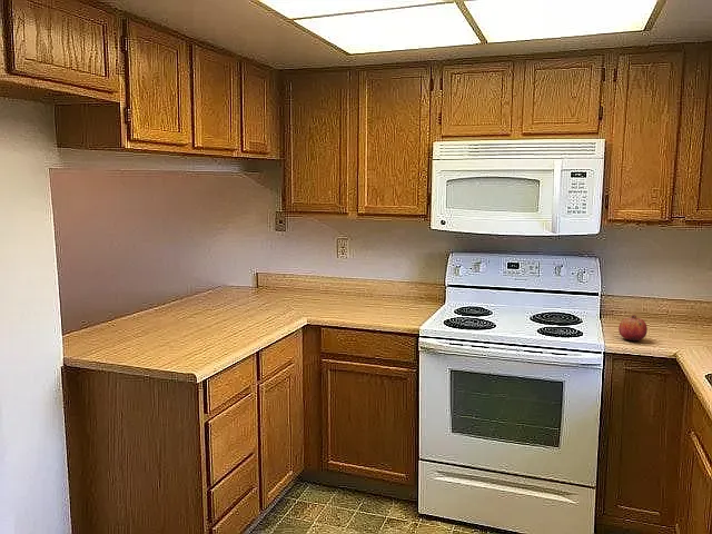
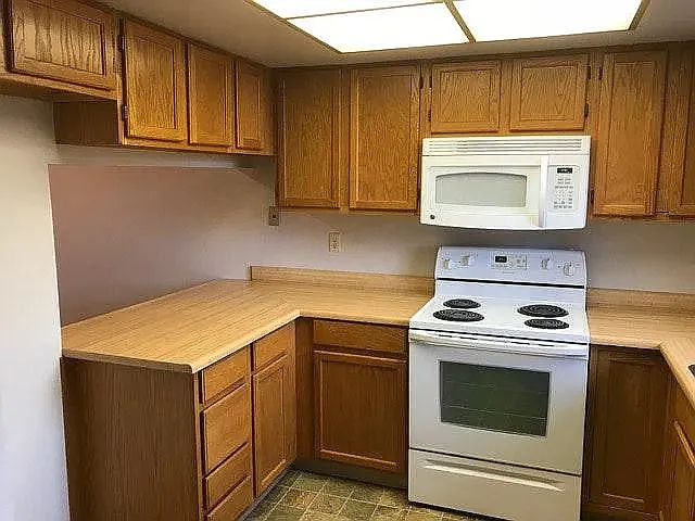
- fruit (633, 327)
